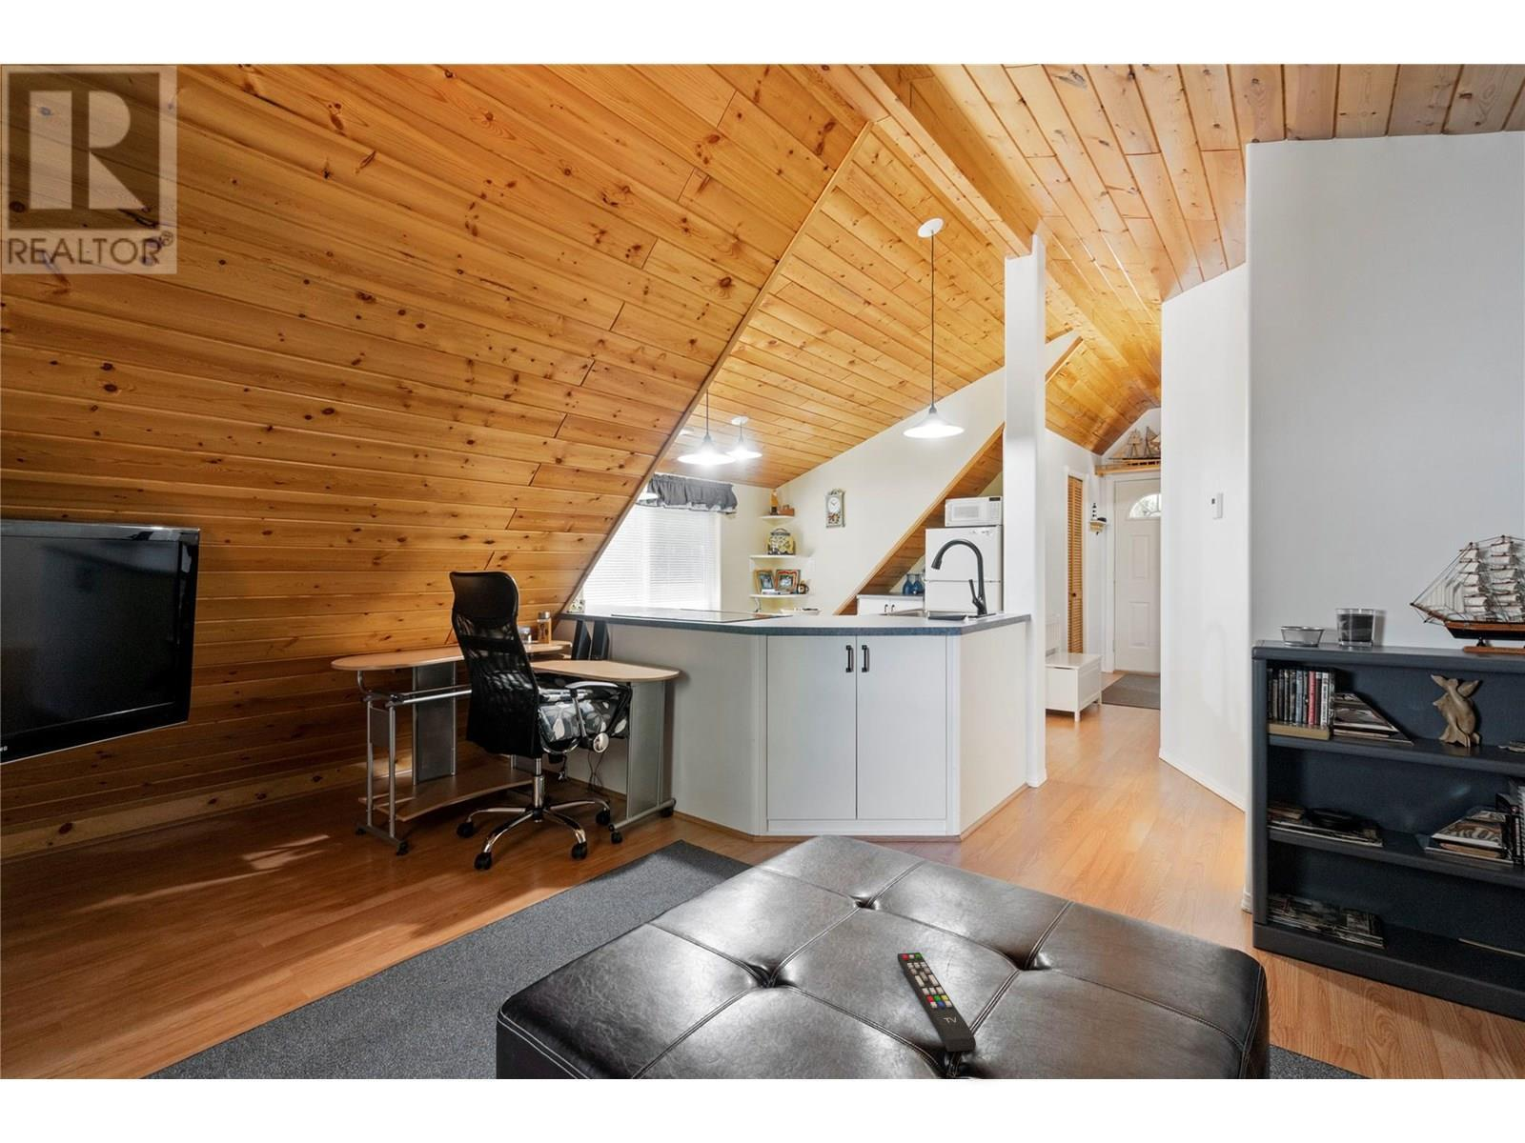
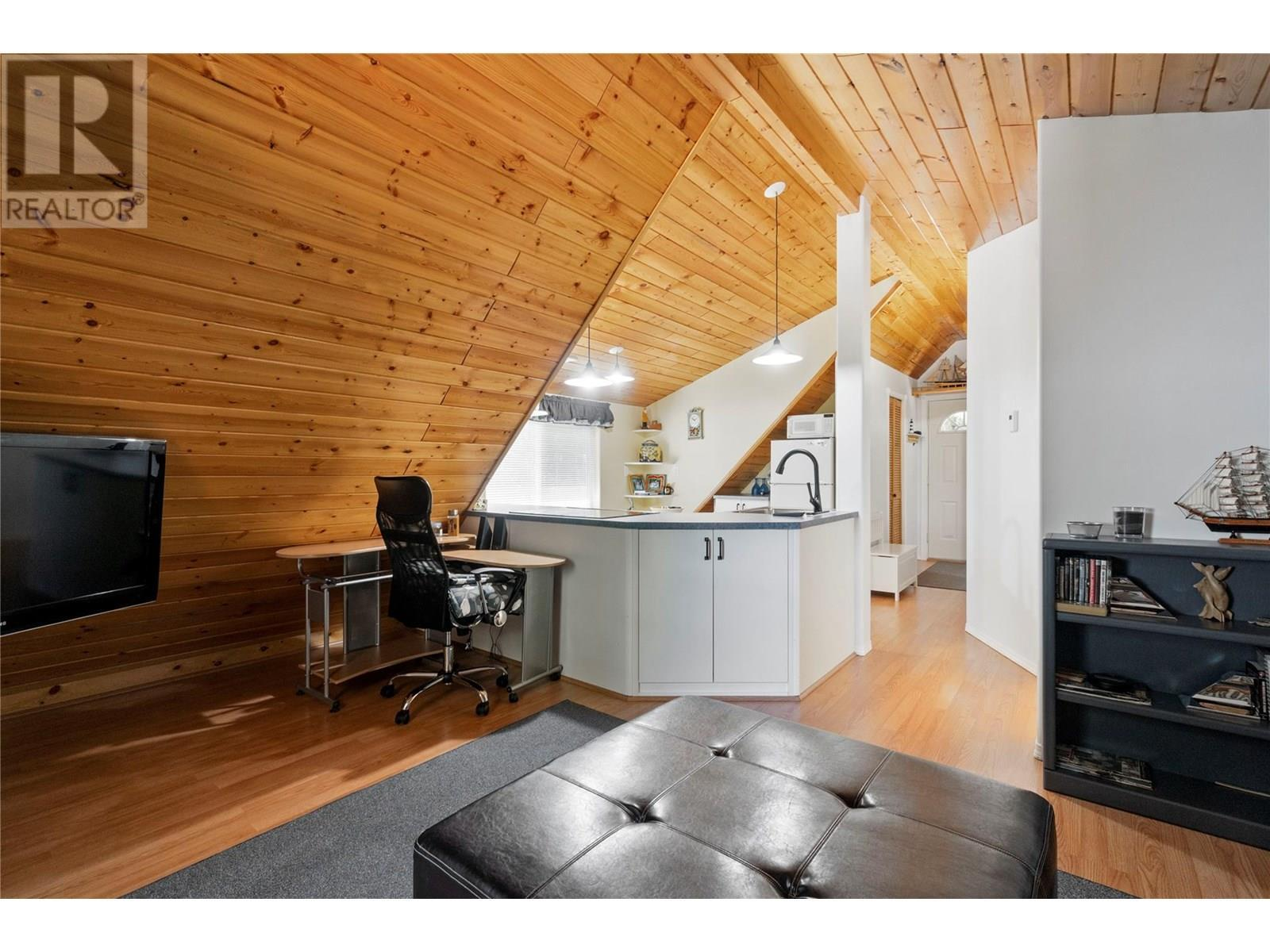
- remote control (932, 997)
